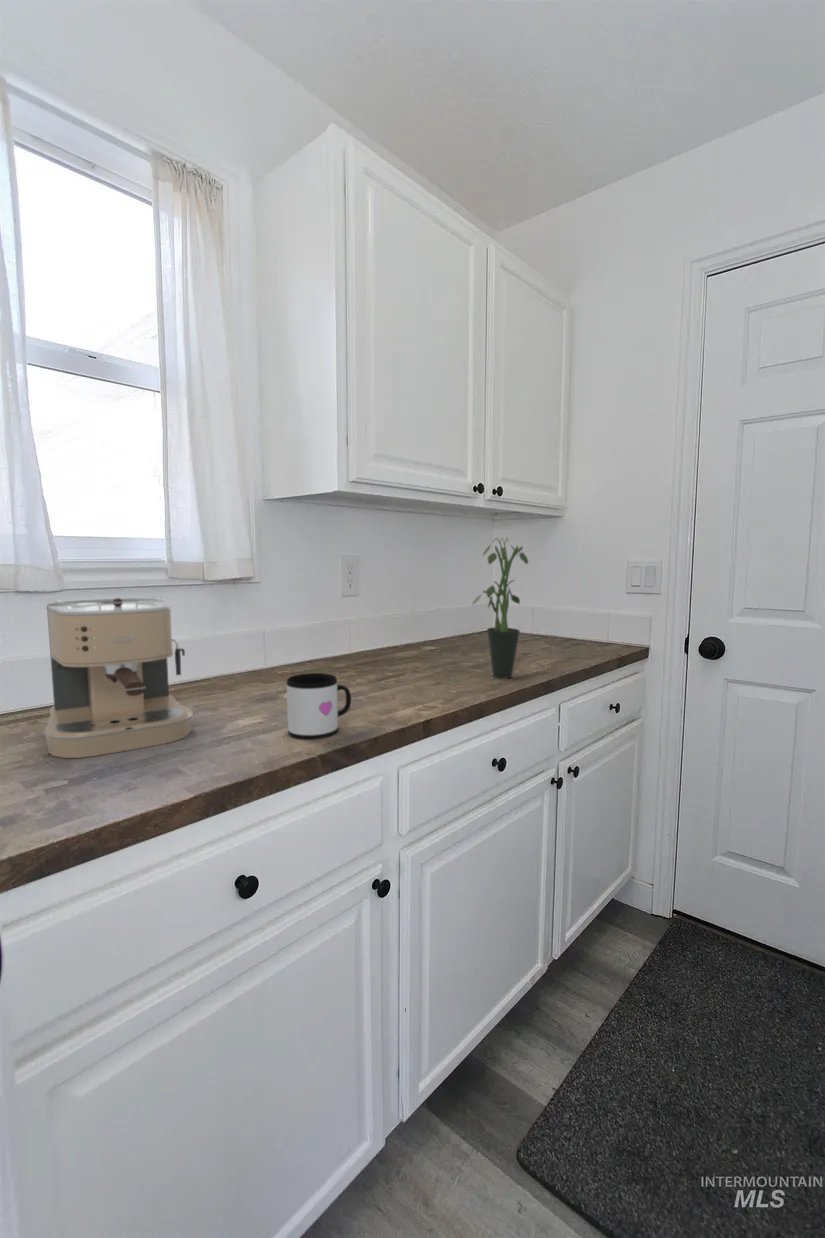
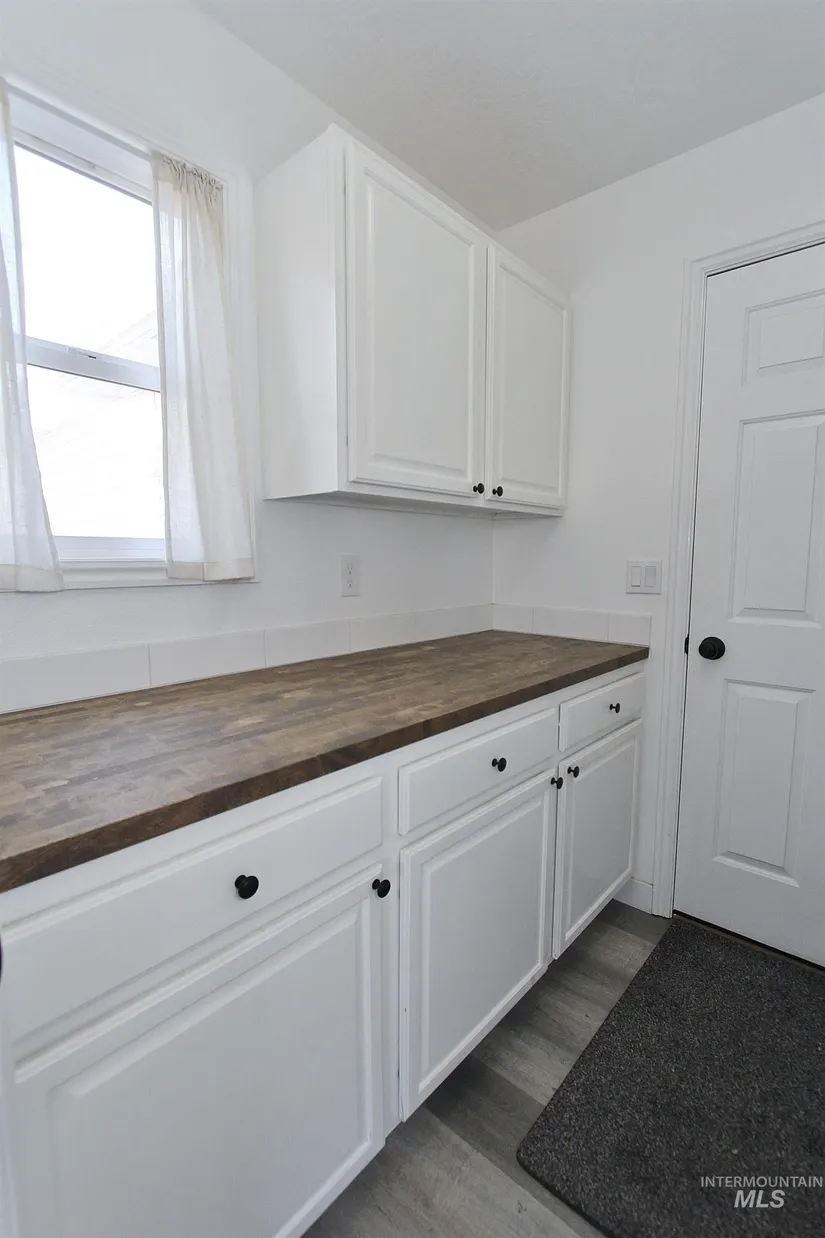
- potted plant (501, 608)
- mug (321, 703)
- coffee maker (117, 667)
